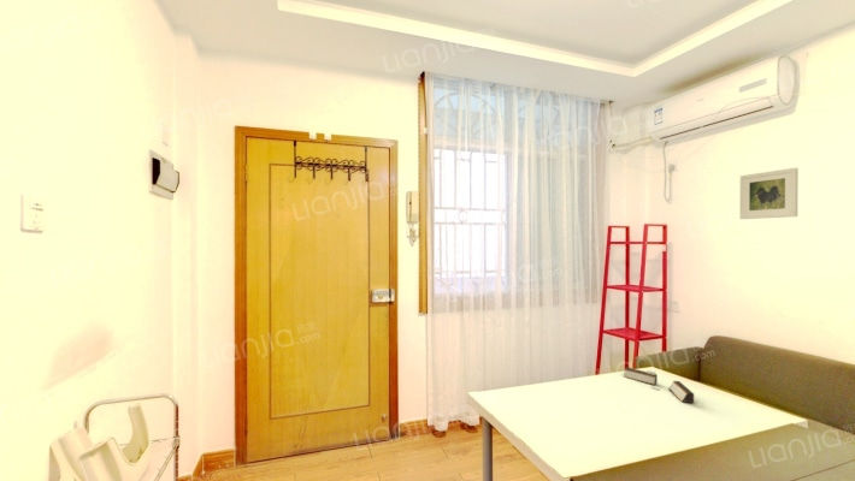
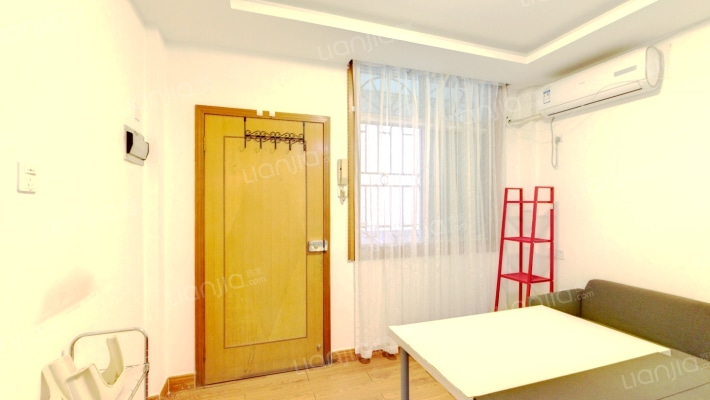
- desk organizer (656, 381)
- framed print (767, 195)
